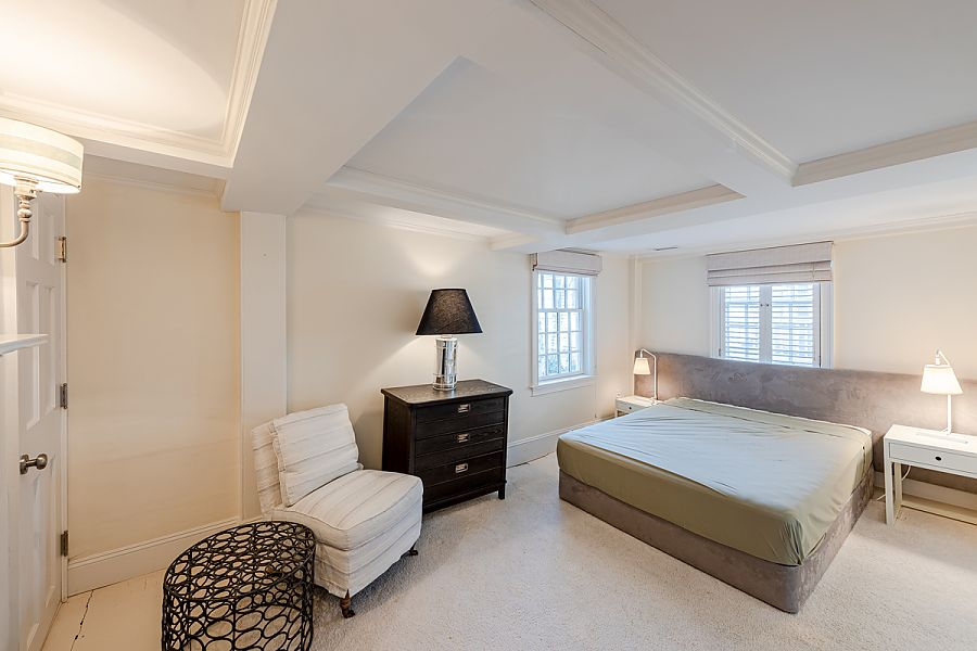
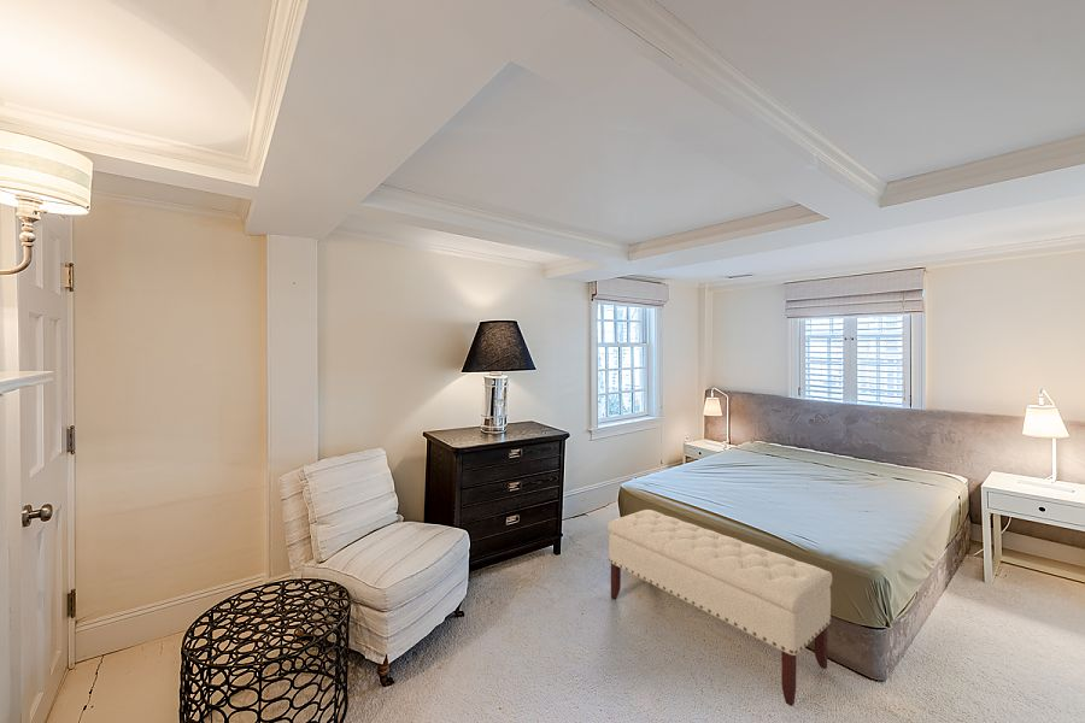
+ bench (705, 584)
